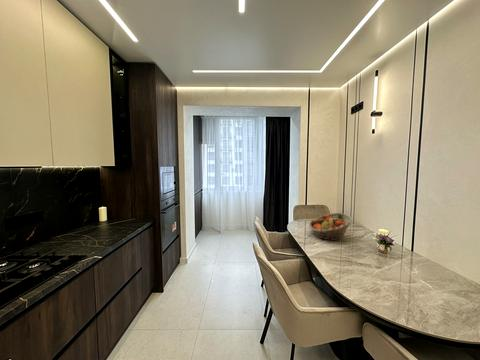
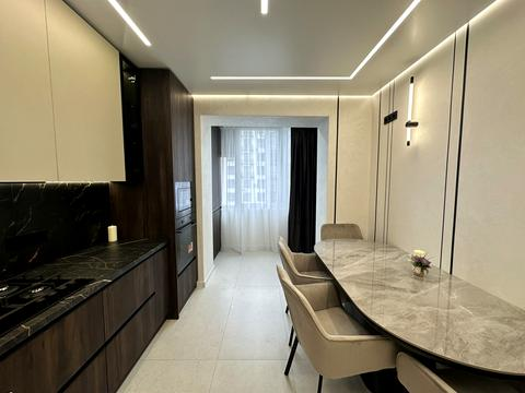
- fruit basket (329, 225)
